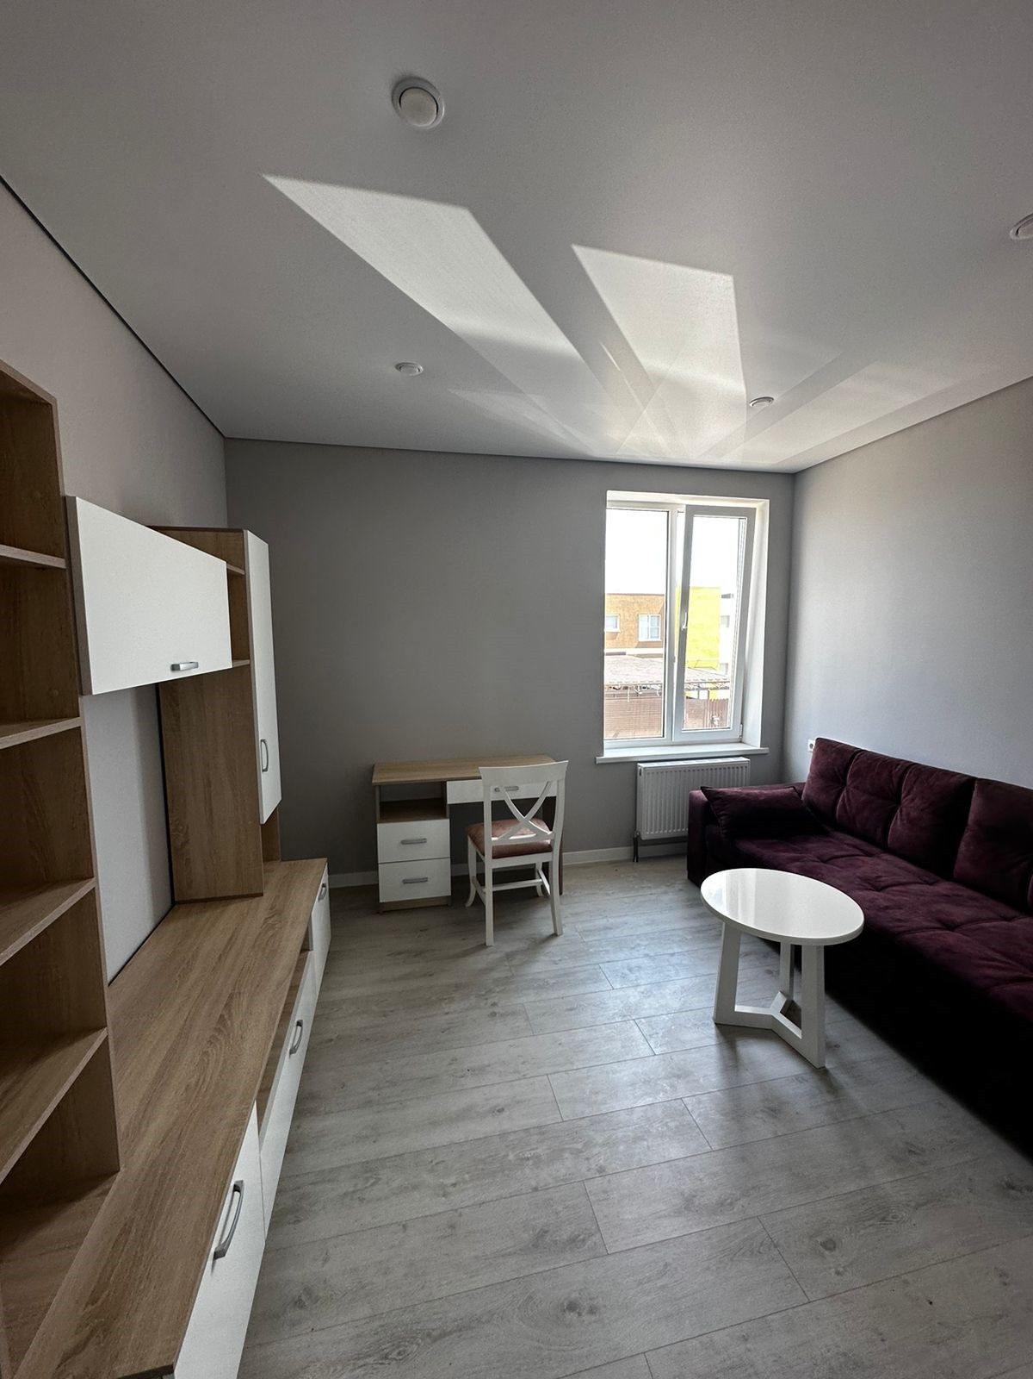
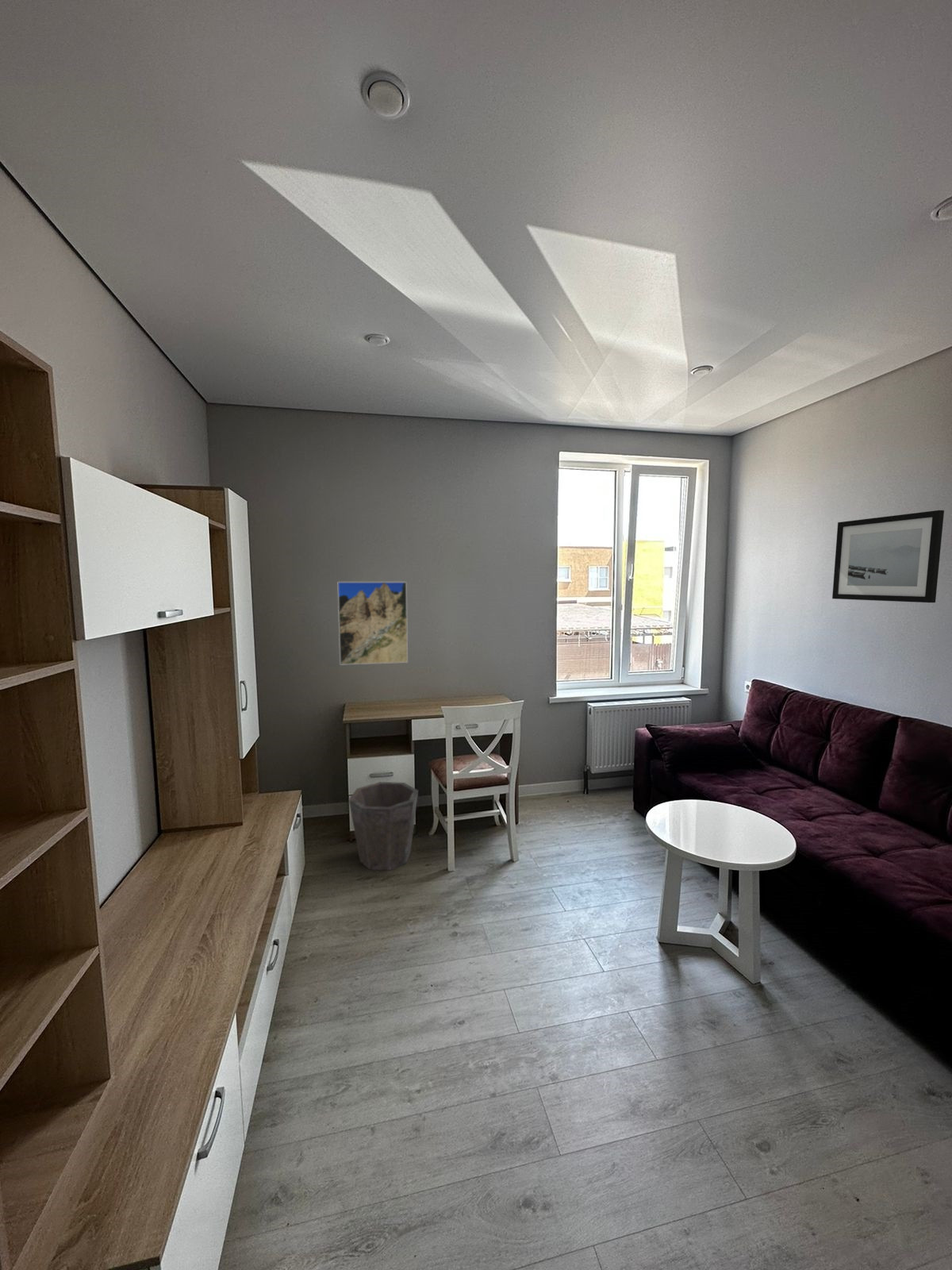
+ waste bin (385, 826)
+ wall art (882, 559)
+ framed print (373, 622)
